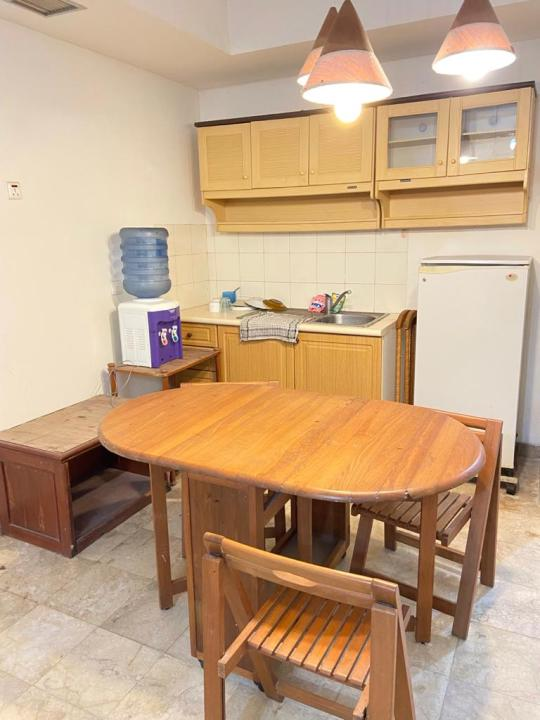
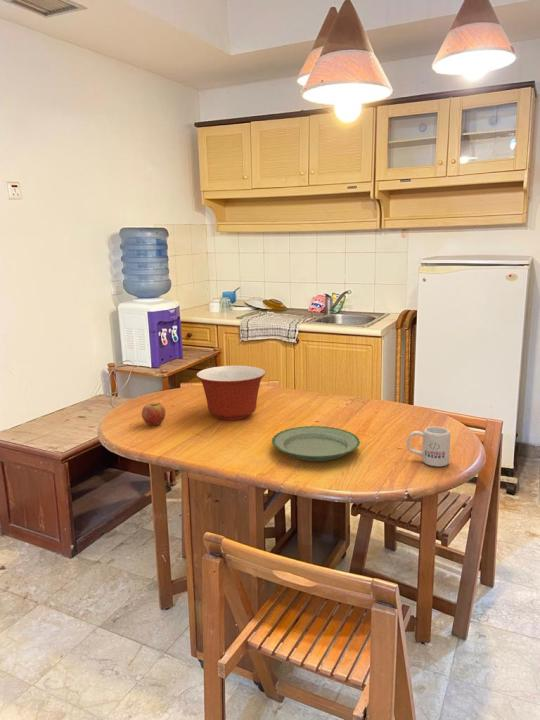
+ fruit (153, 413)
+ mug (428, 445)
+ mixing bowl (231, 394)
+ plate (315, 444)
